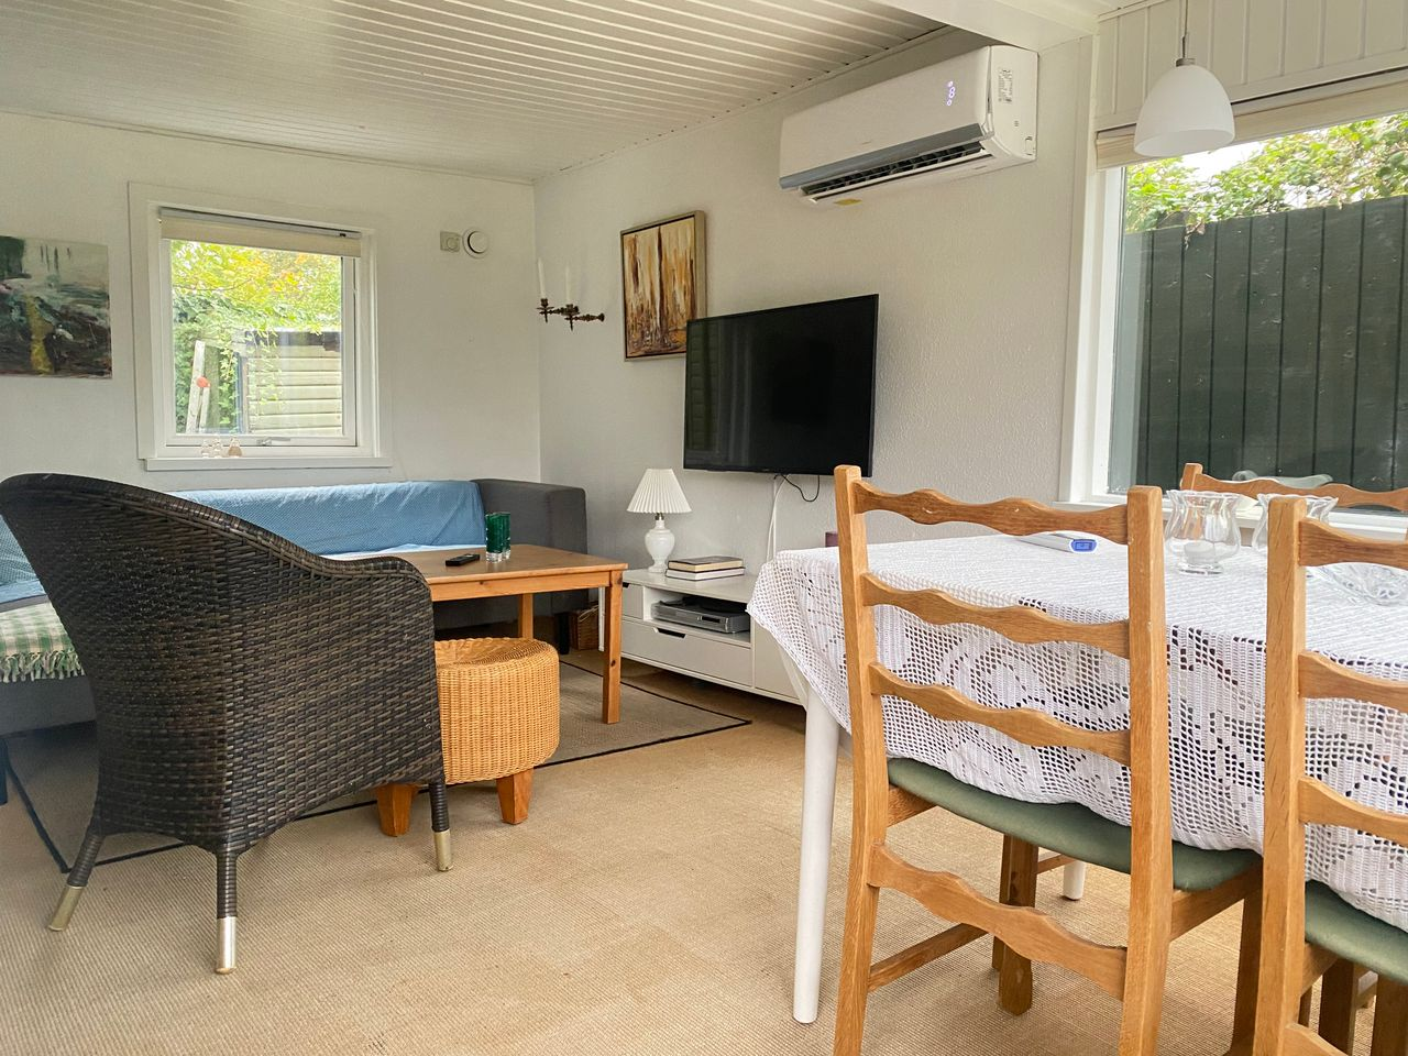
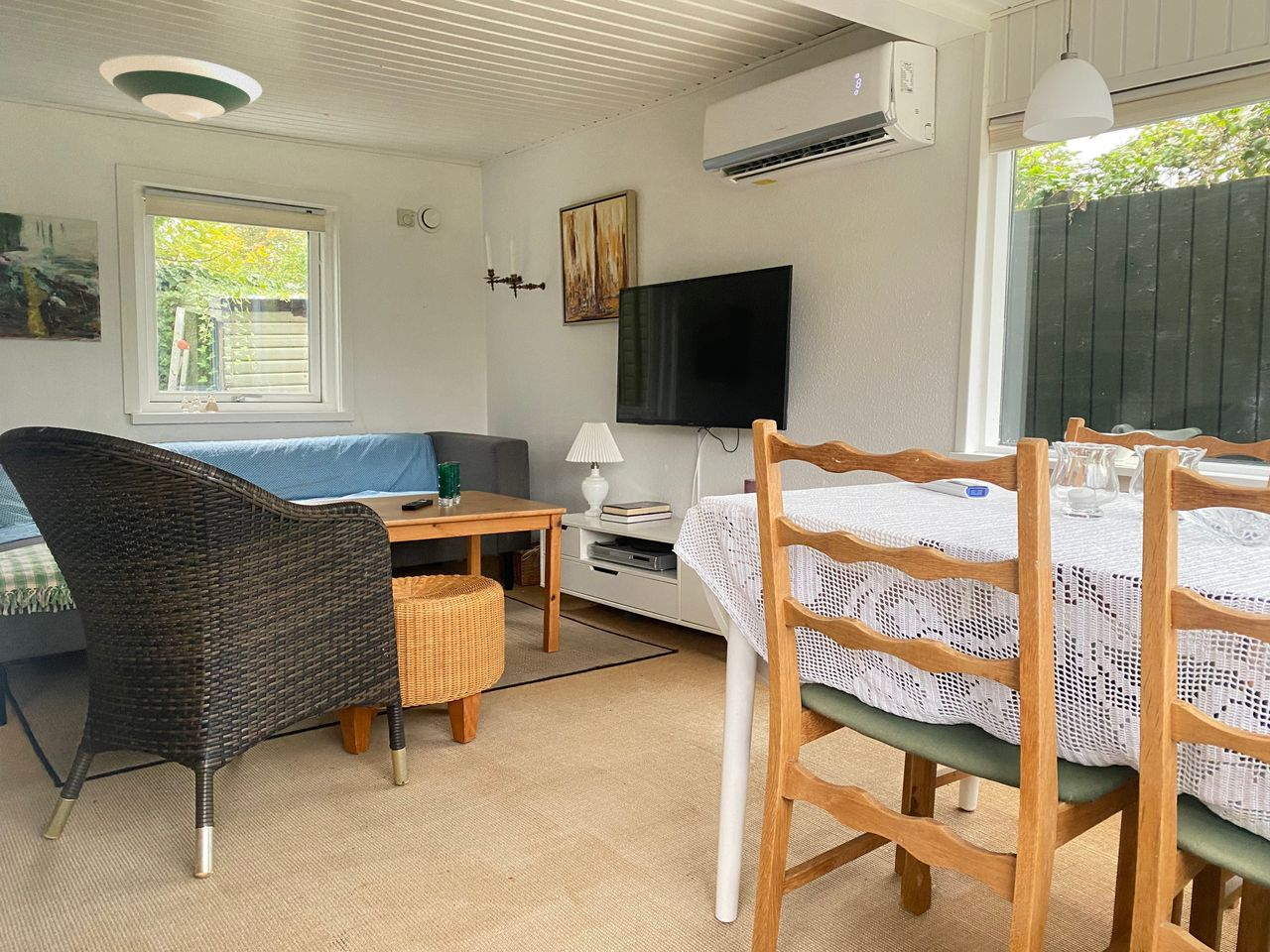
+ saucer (184, 99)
